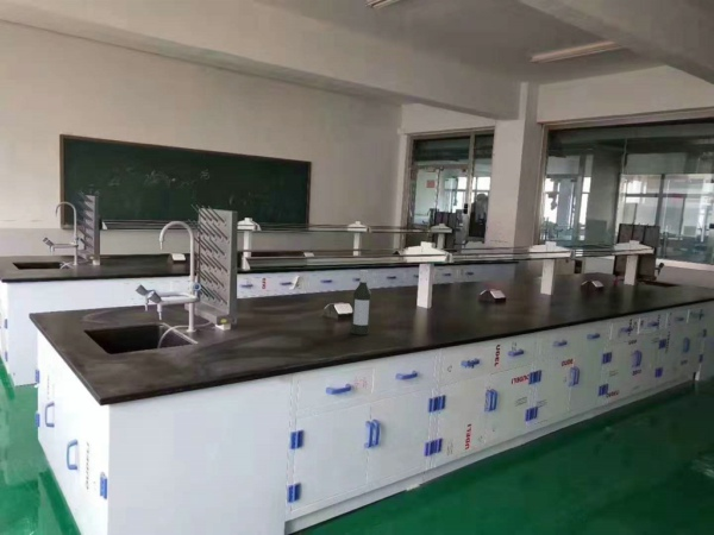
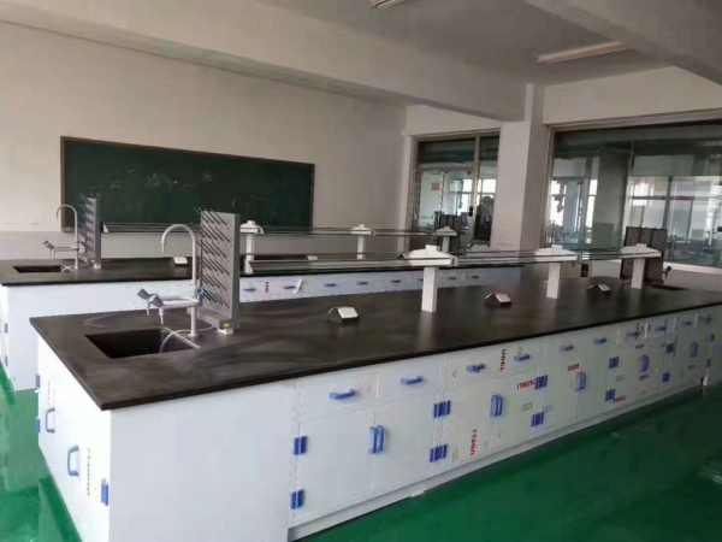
- bottle (362, 301)
